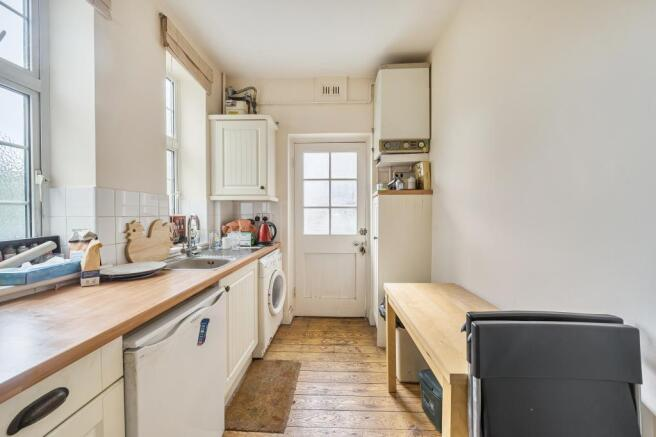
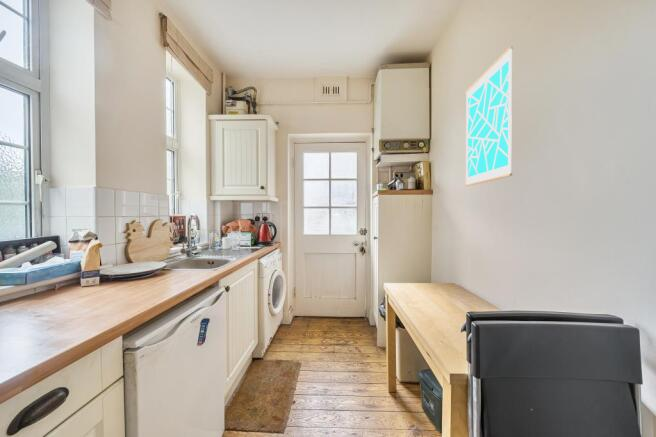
+ wall art (485, 127)
